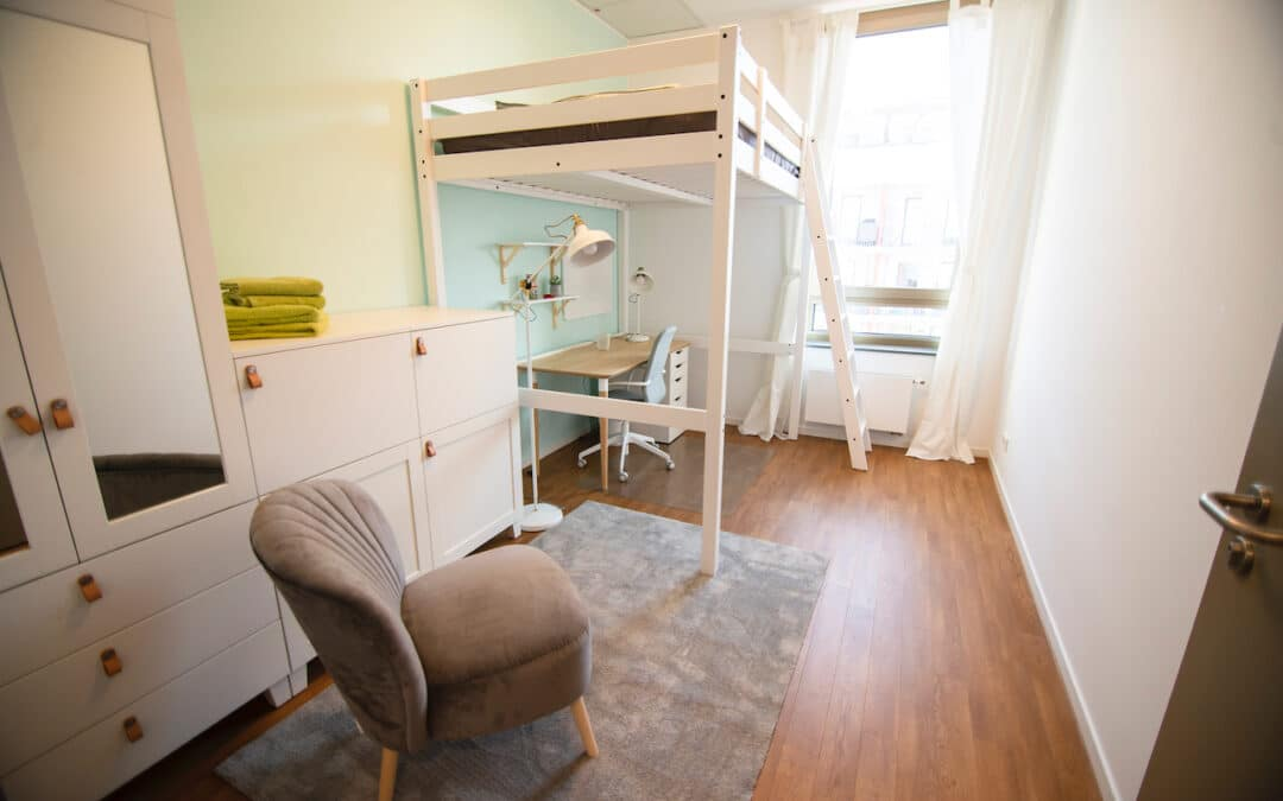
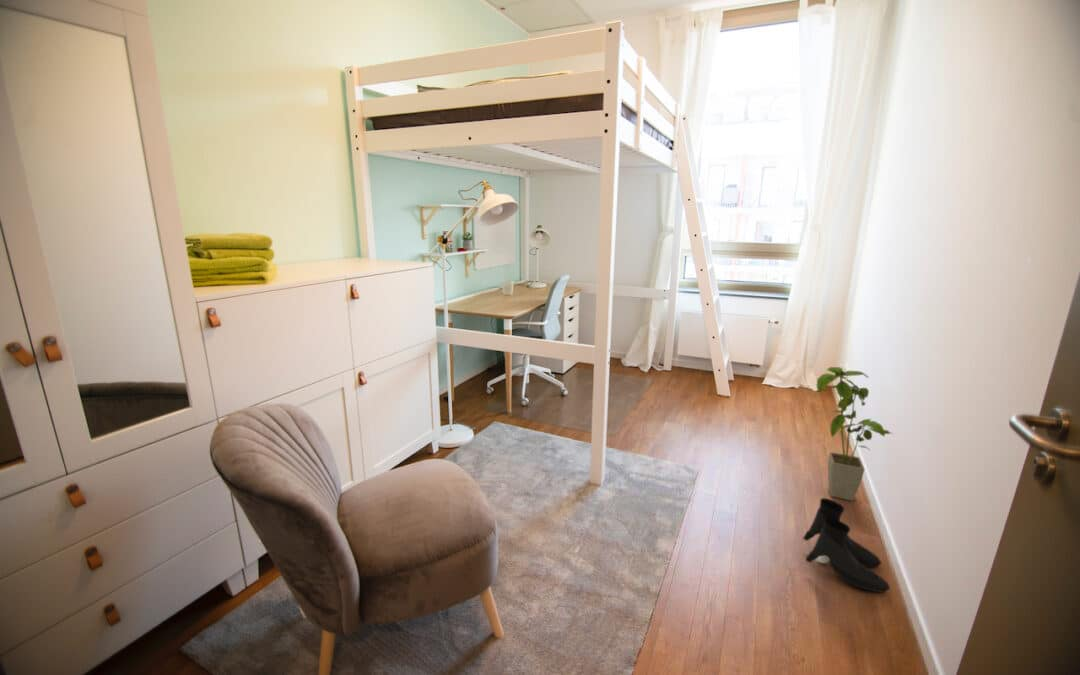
+ house plant (847, 438)
+ boots (847, 540)
